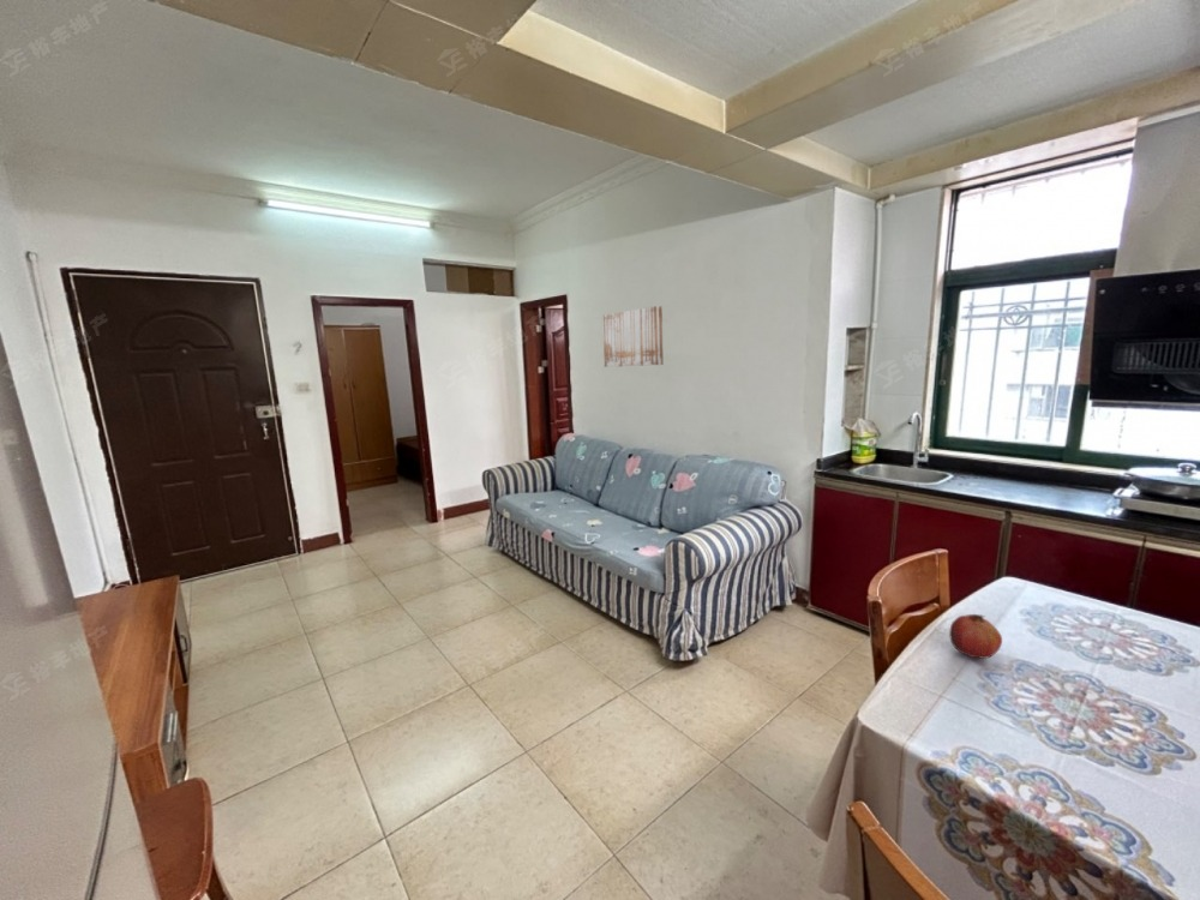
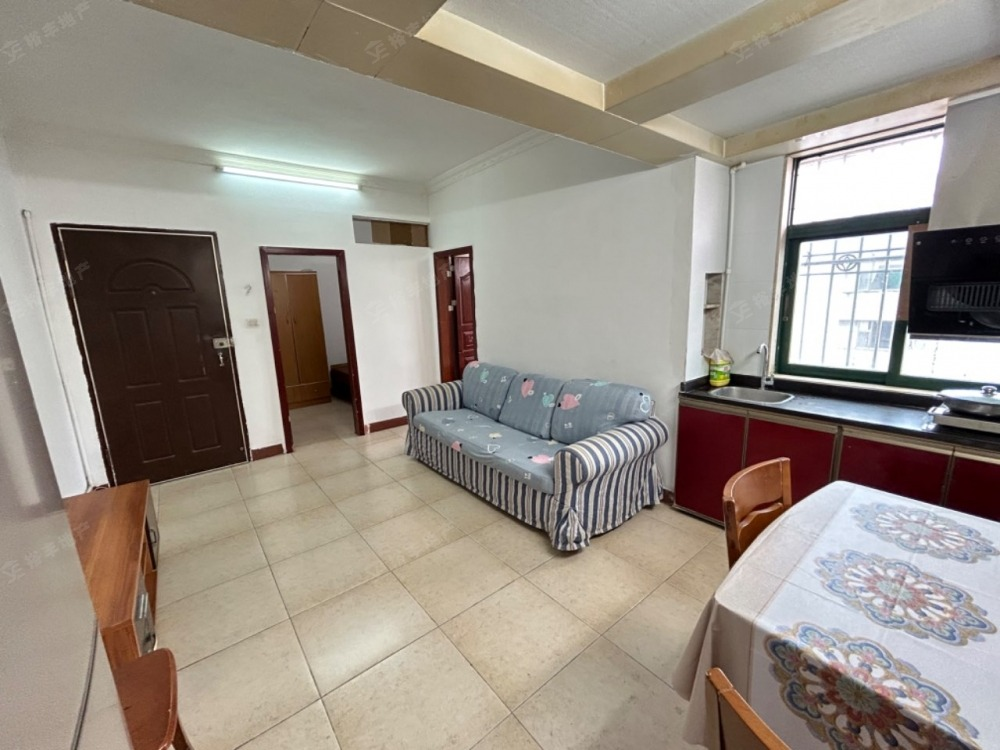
- wall art (631, 338)
- fruit (974, 635)
